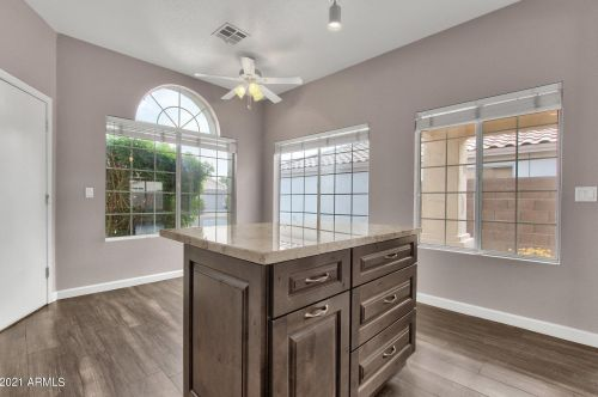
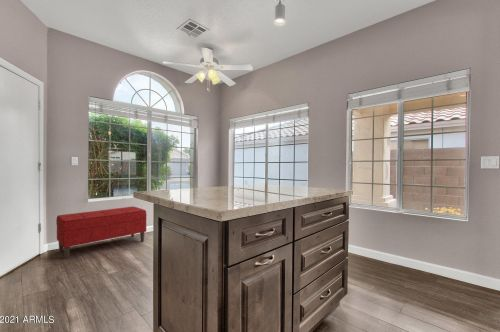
+ bench (104, 229)
